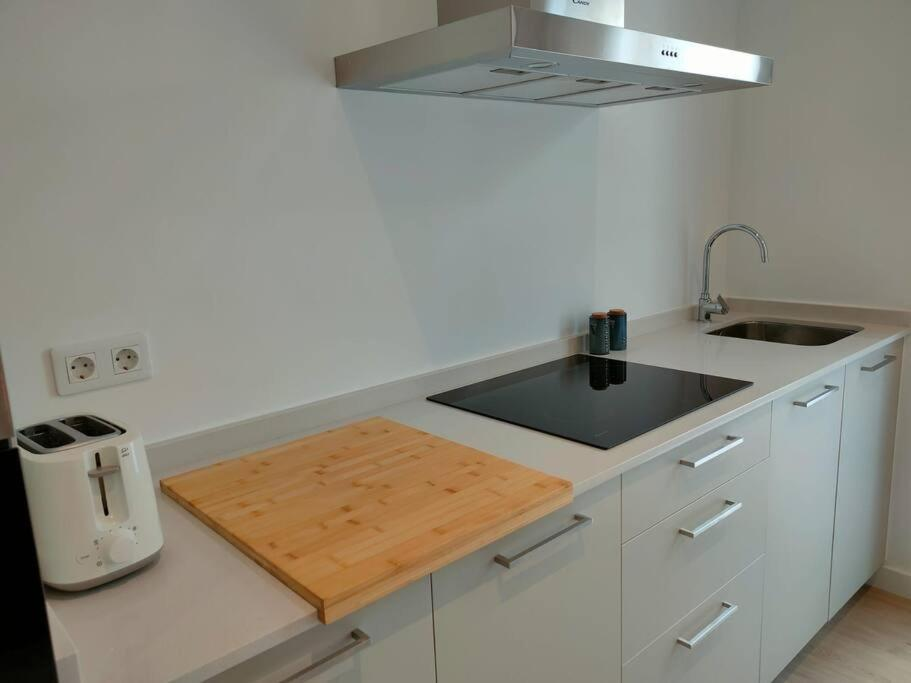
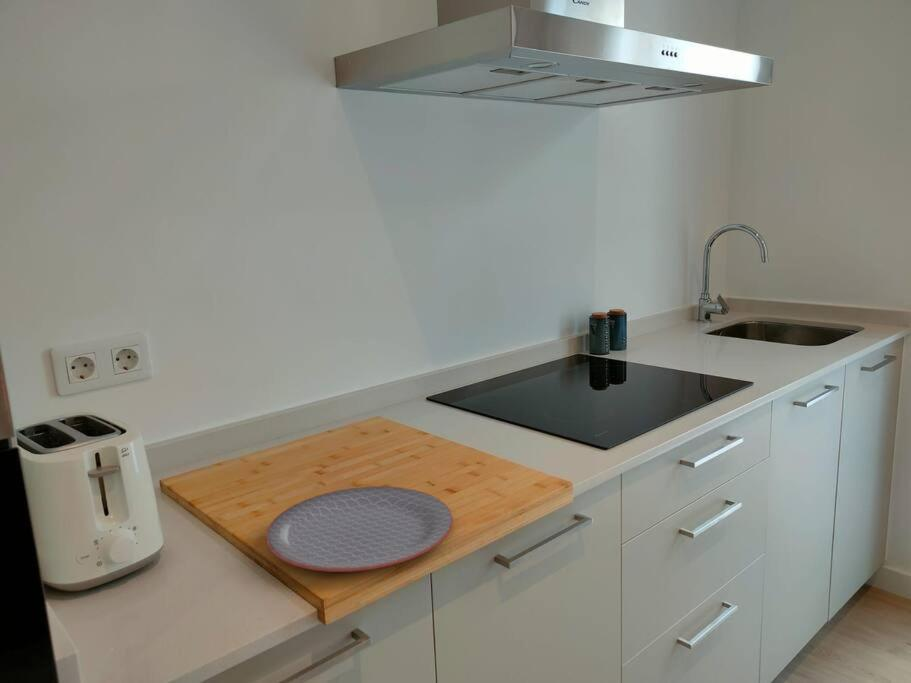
+ plate (361, 529)
